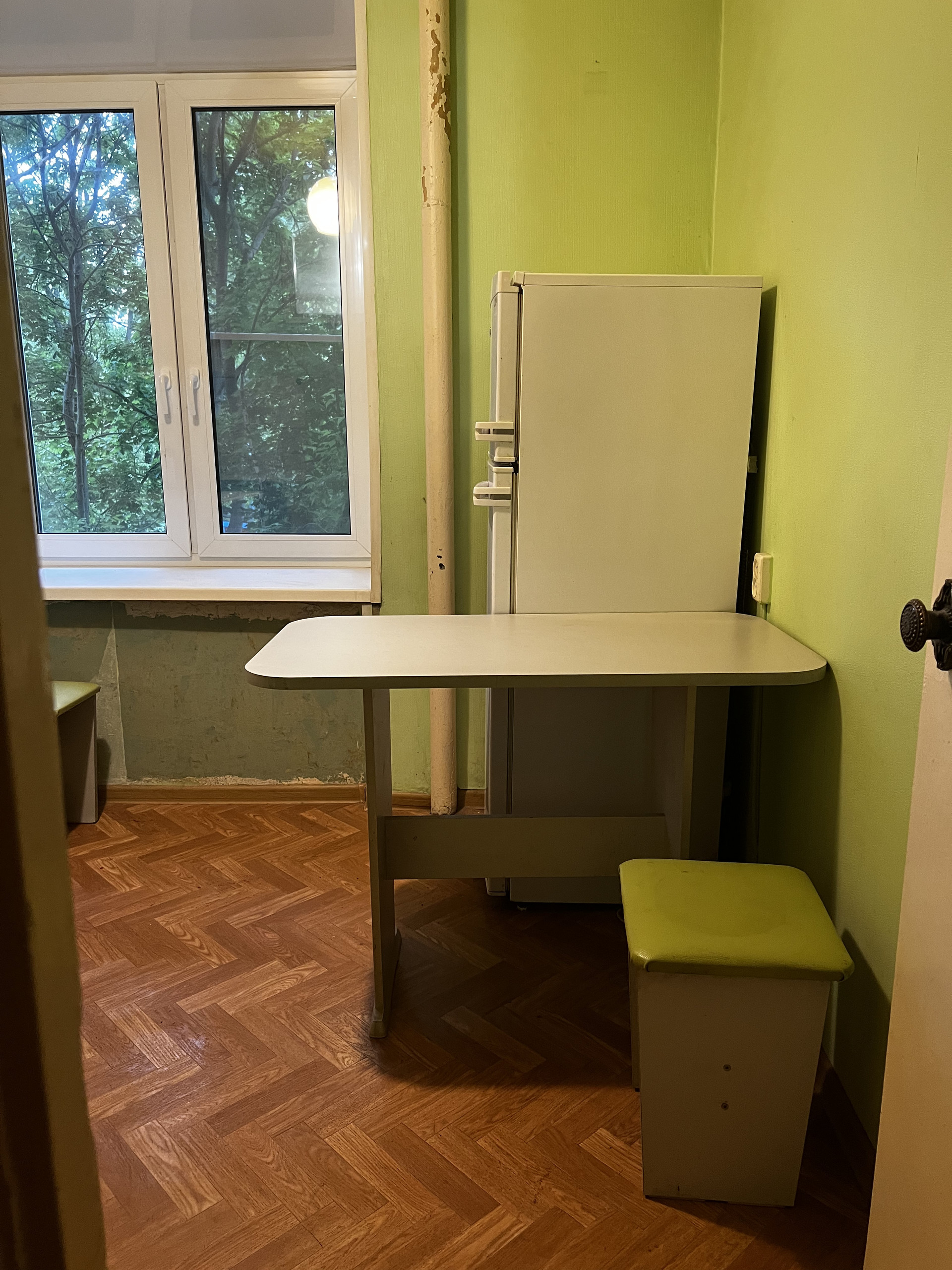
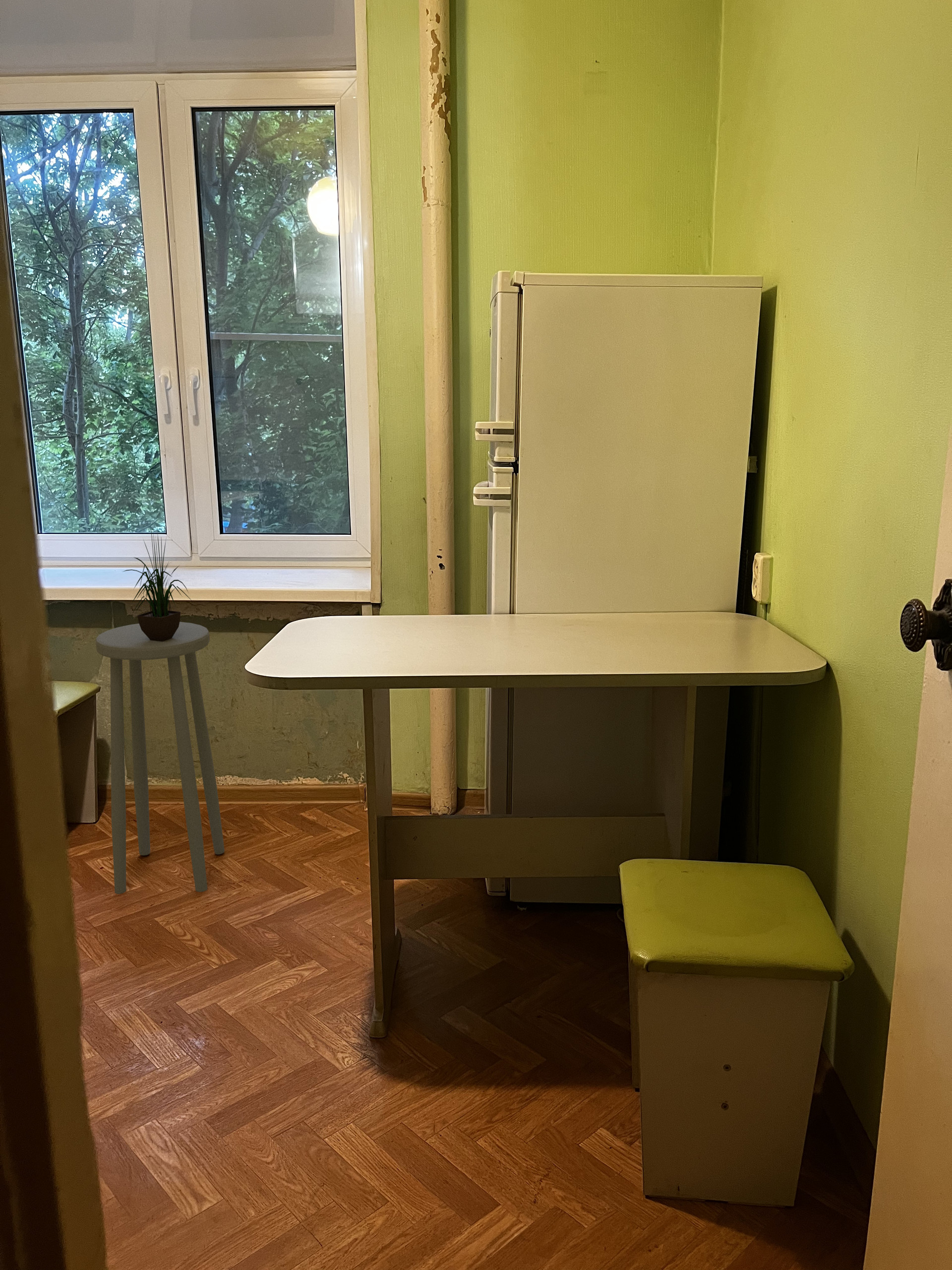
+ potted plant (157, 576)
+ stool (178, 753)
